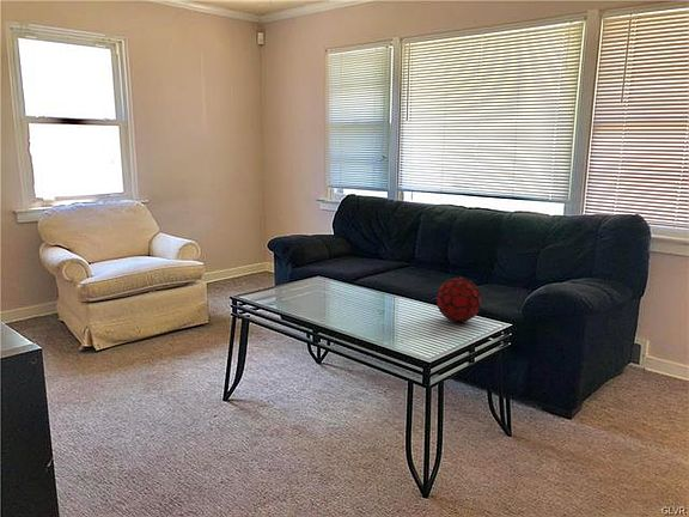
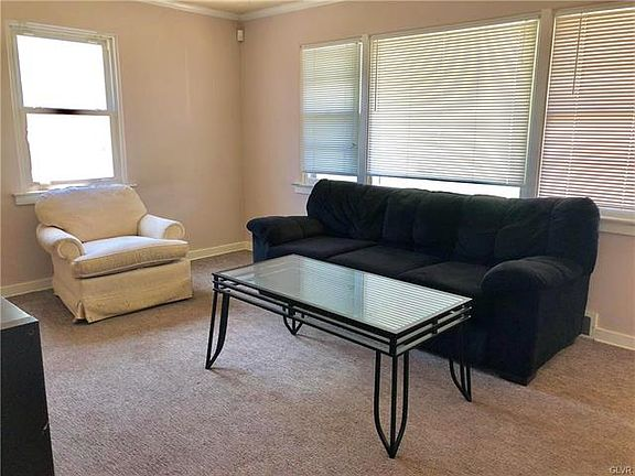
- decorative orb (458, 299)
